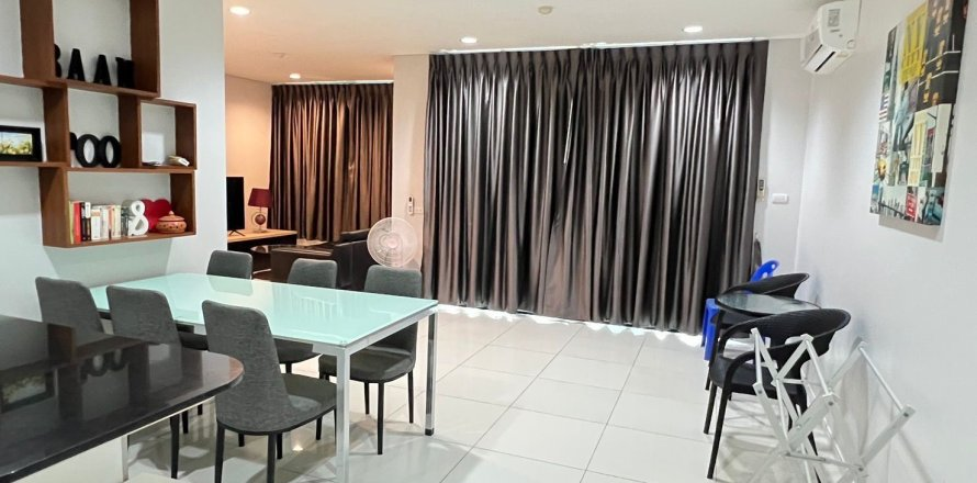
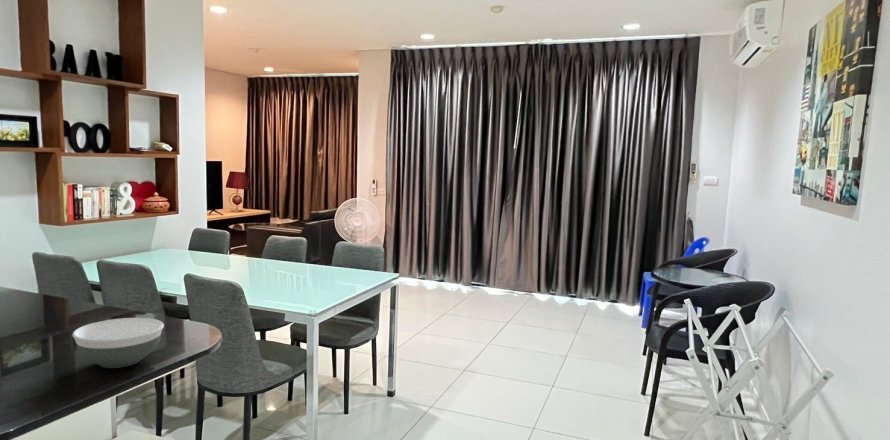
+ bowl (120, 344)
